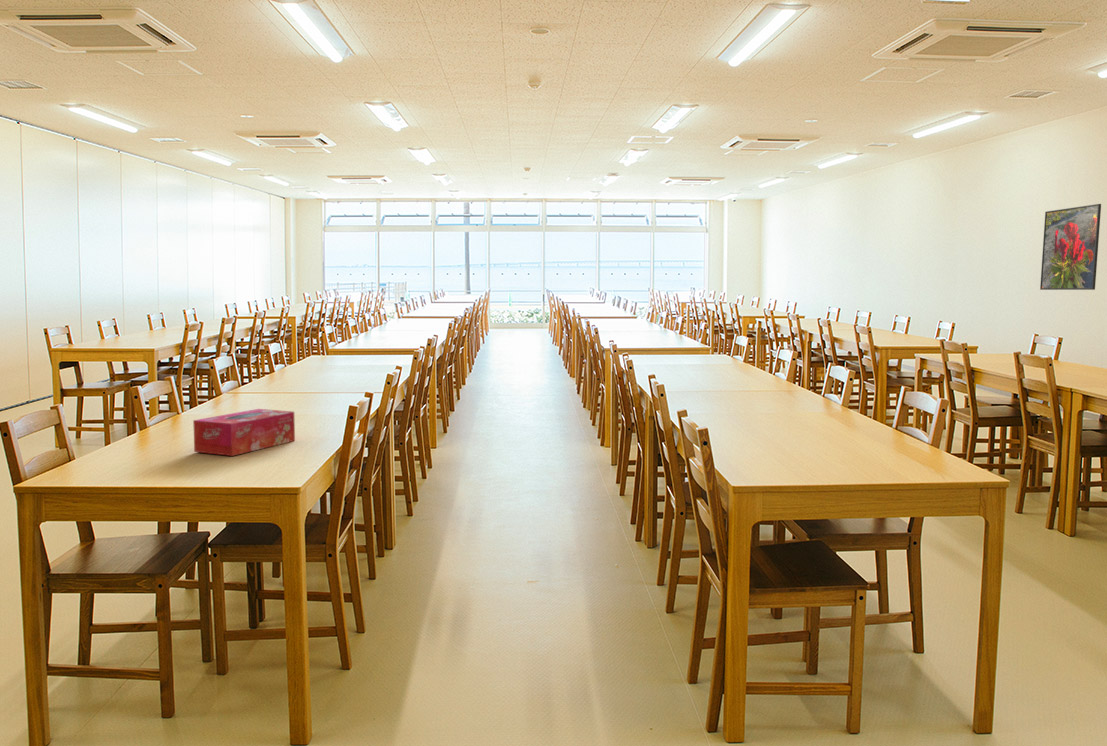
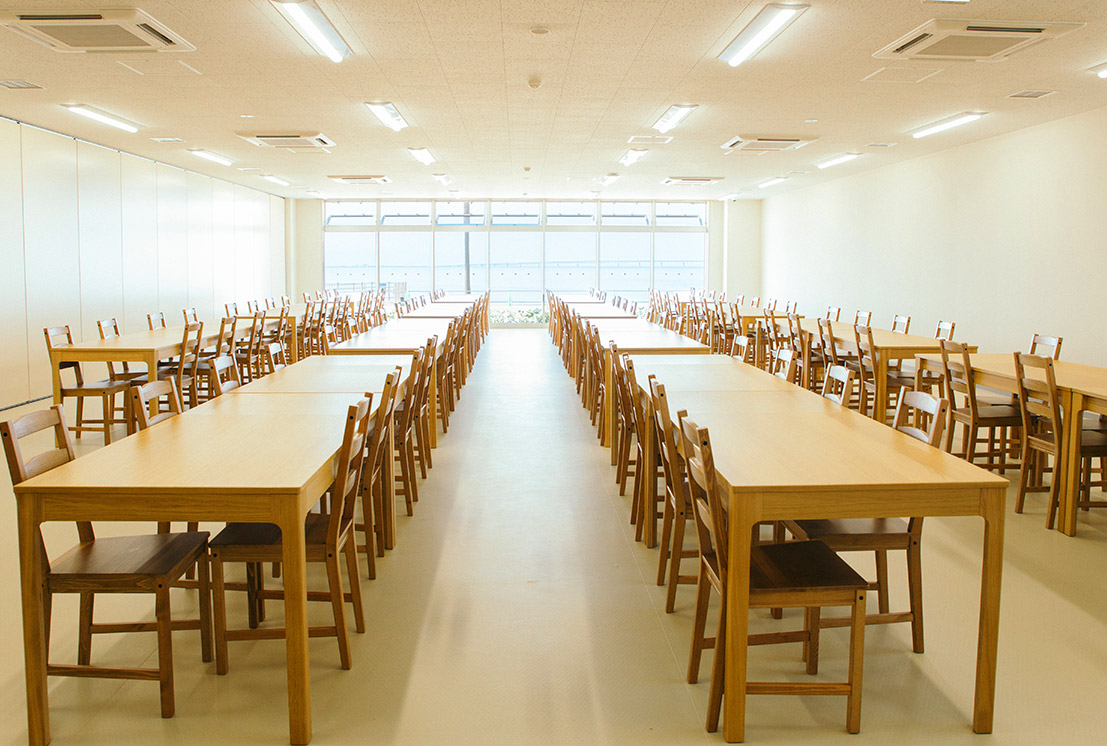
- tissue box (246, 431)
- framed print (1069, 249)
